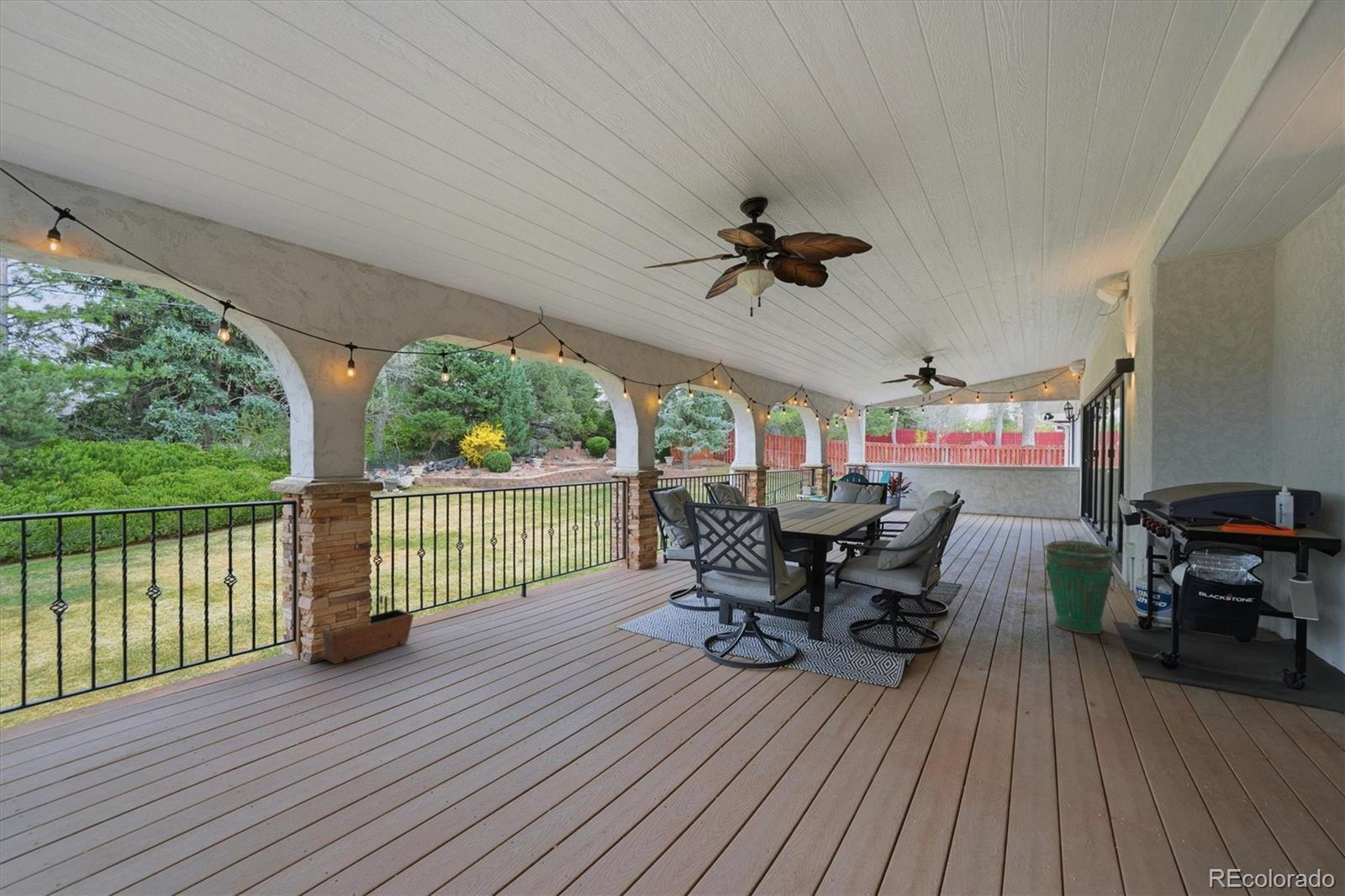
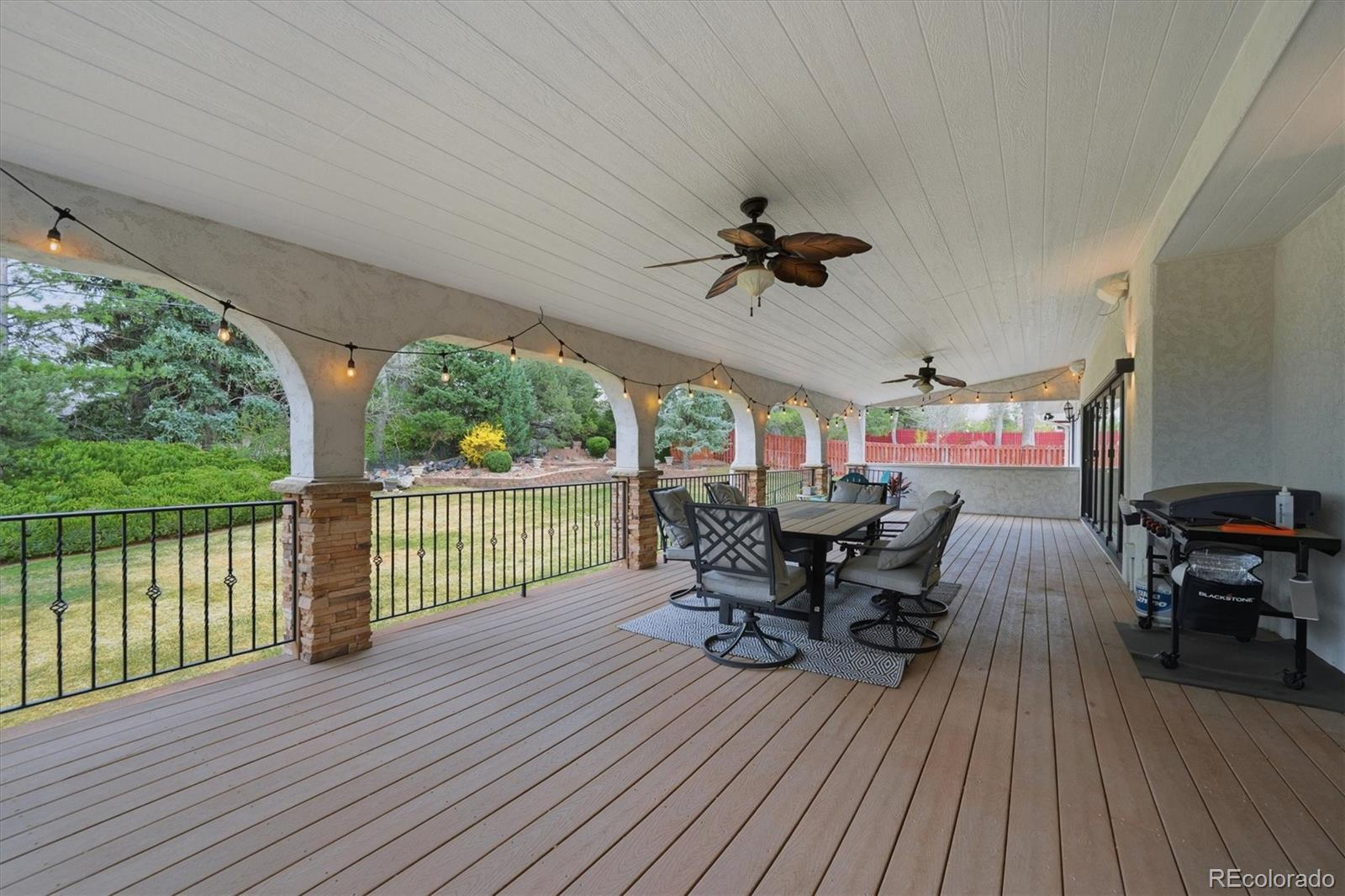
- trash can (1078, 582)
- planter (365, 626)
